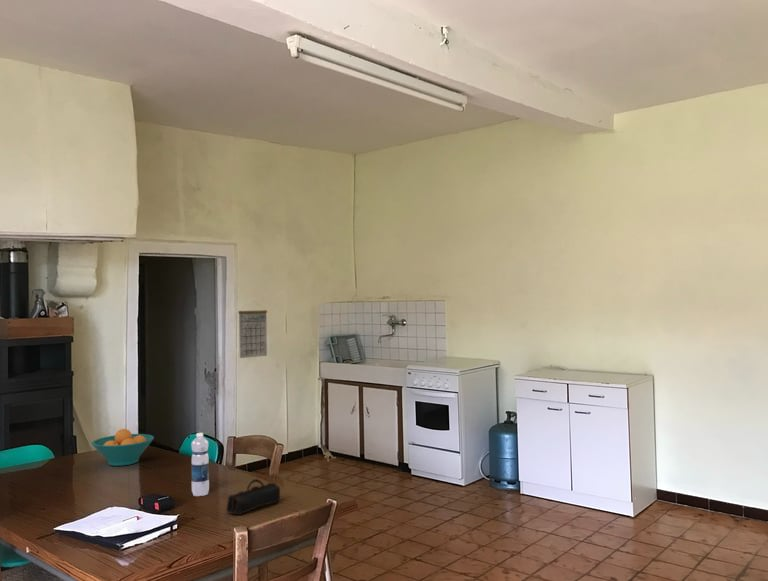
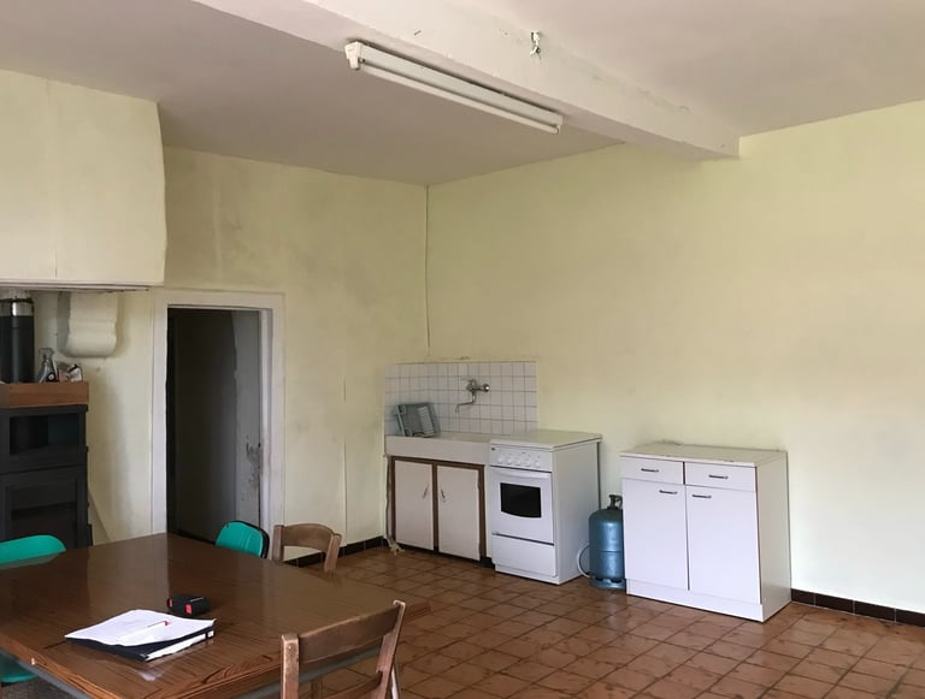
- water bottle (200, 463)
- pencil case (254, 493)
- calendar (253, 328)
- fruit bowl (123, 446)
